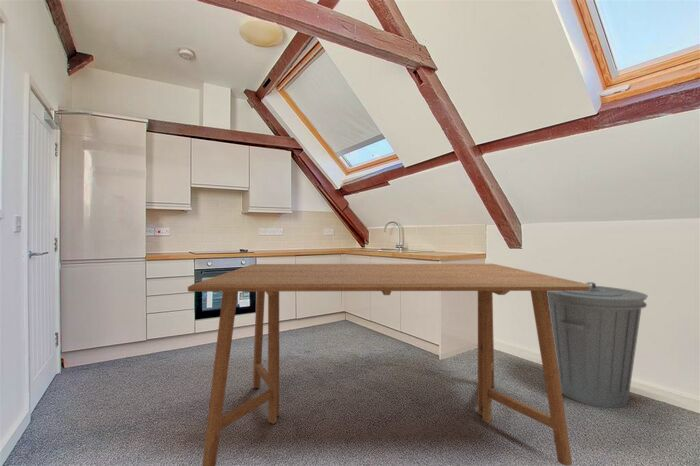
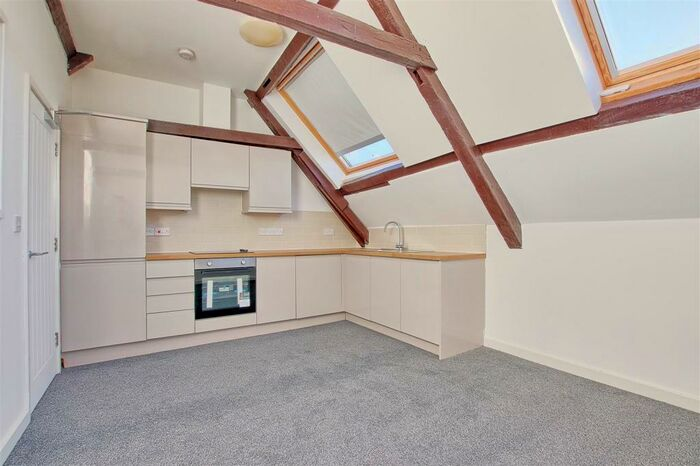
- trash can (589, 337)
- dining table (383, 294)
